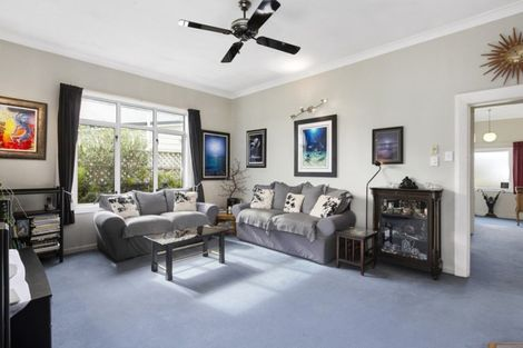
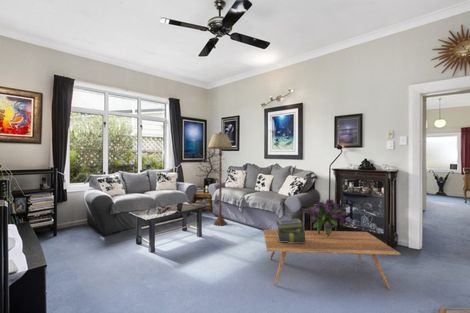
+ coffee table (322, 252)
+ bouquet (328, 217)
+ floor lamp (220, 177)
+ stack of books (290, 230)
